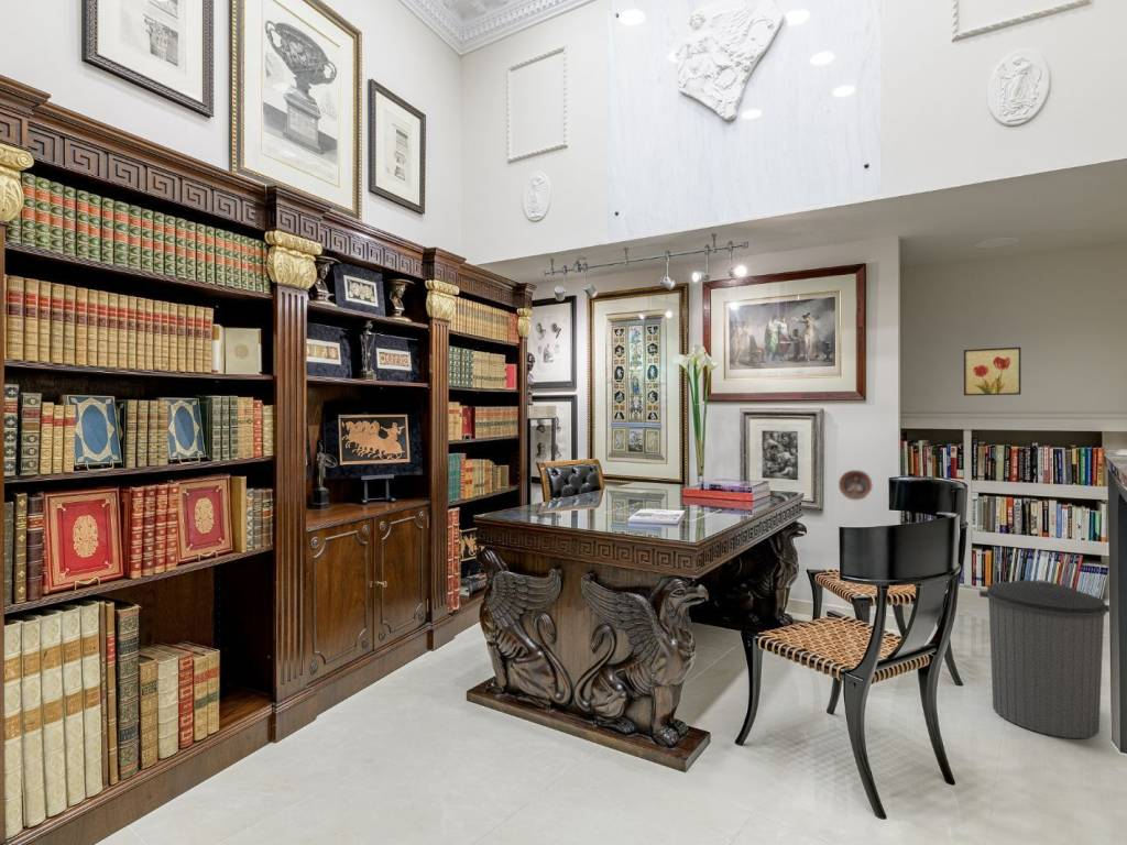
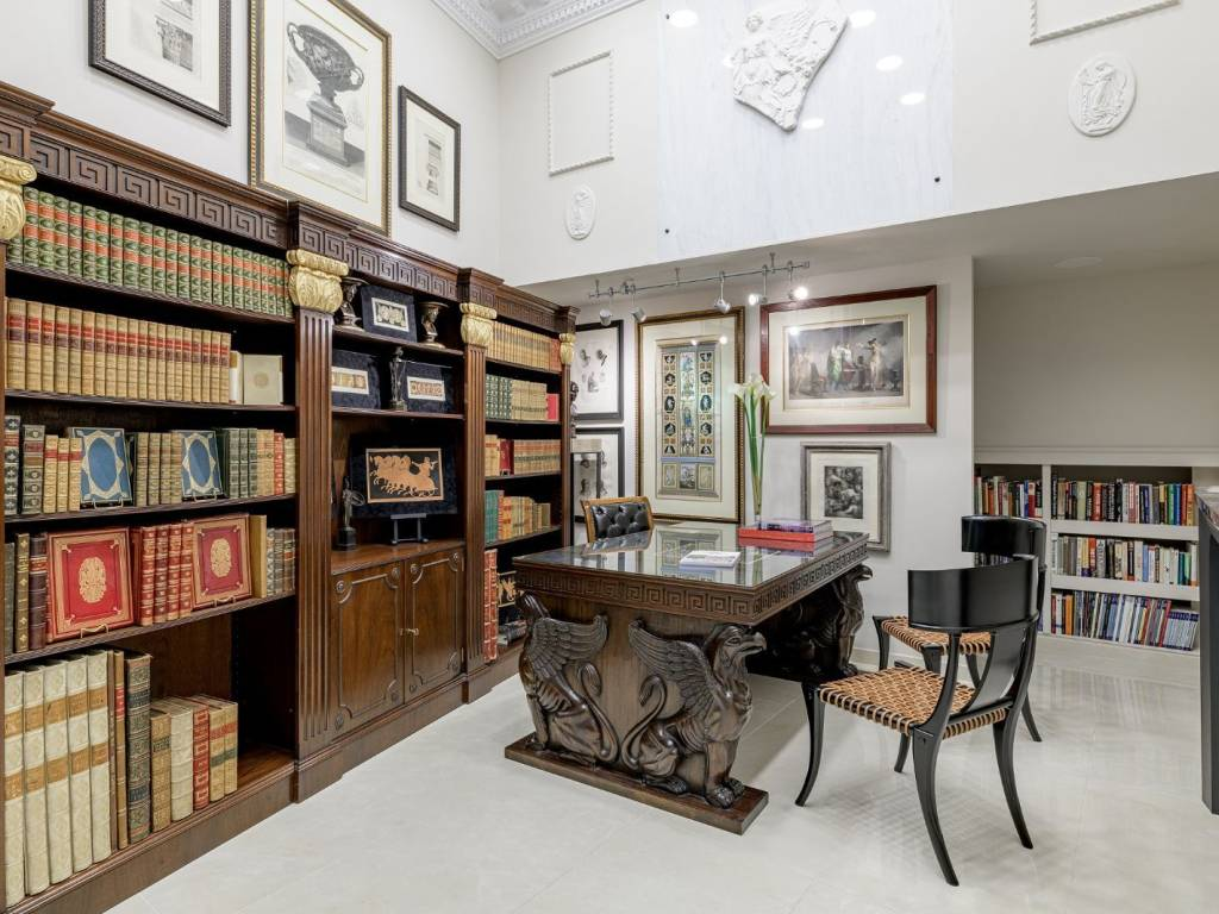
- trash can (1043, 648)
- relief medallion (855, 484)
- wall art (991, 372)
